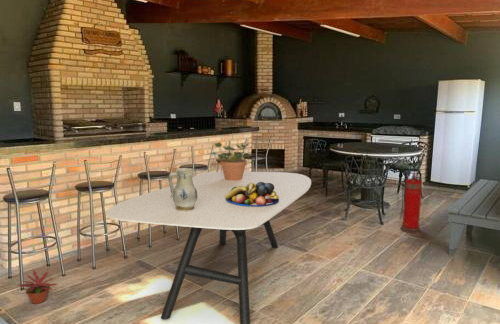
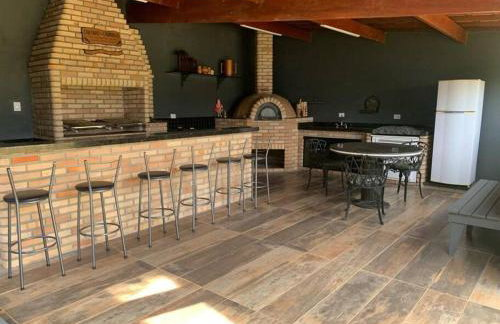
- potted plant (230, 160)
- ceramic pitcher (182, 189)
- potted plant (37, 285)
- fruit bowl (252, 190)
- fire extinguisher (411, 199)
- dining table (228, 230)
